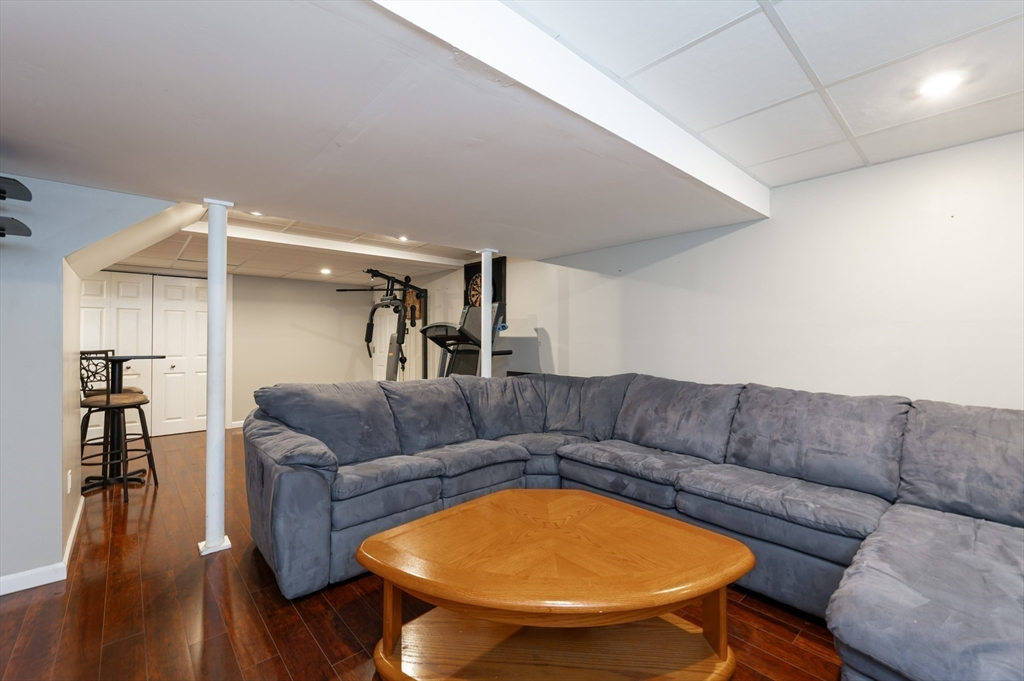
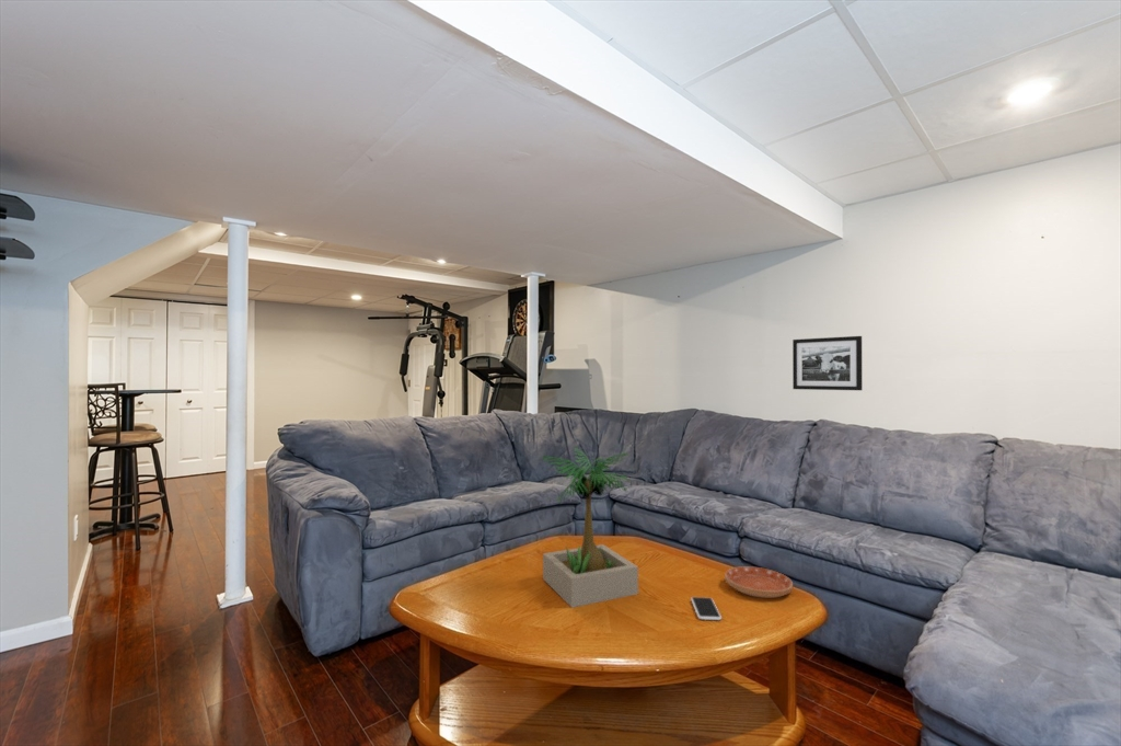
+ smartphone (705, 608)
+ picture frame (825, 364)
+ potted plant (589, 520)
+ saucer (758, 582)
